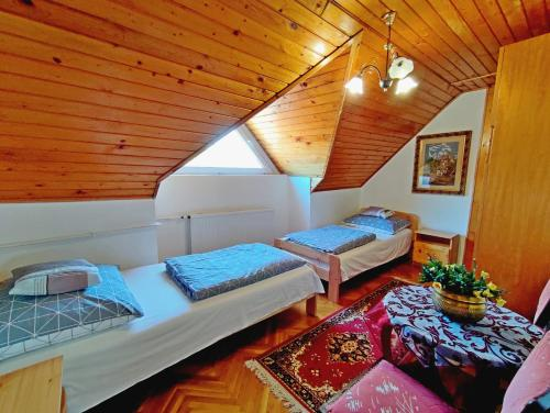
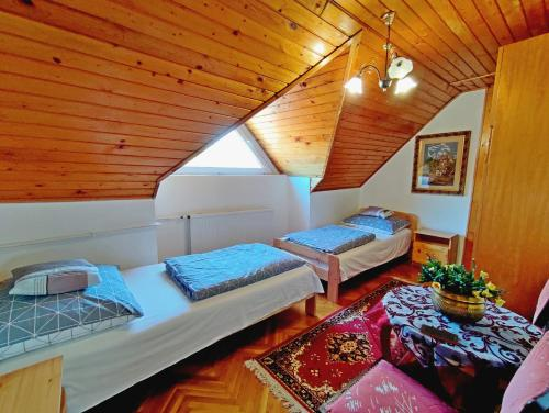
+ cell phone (438, 333)
